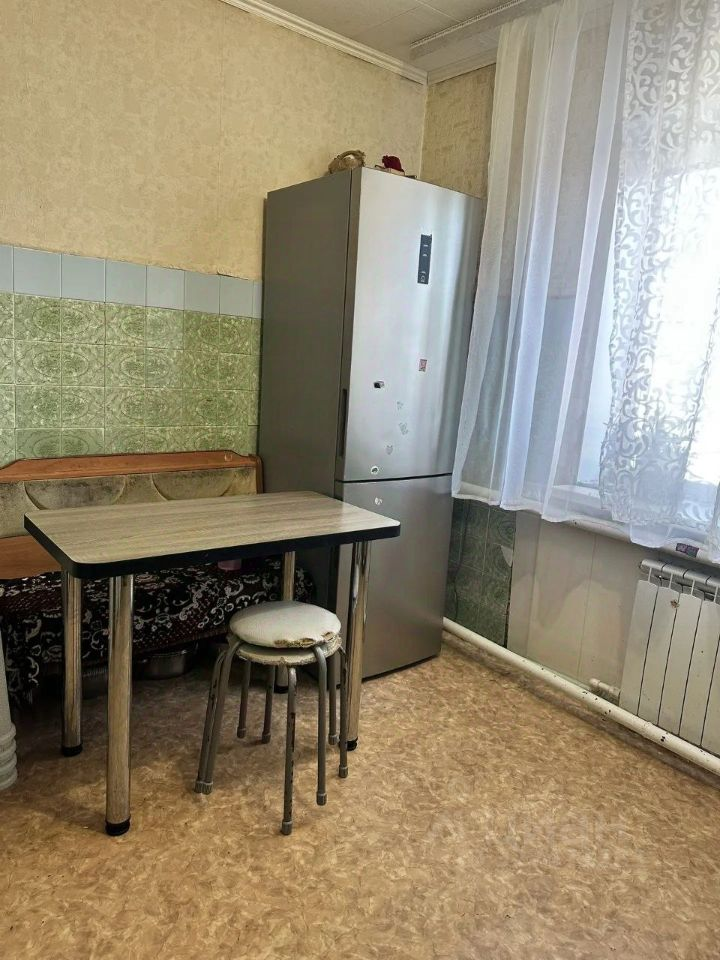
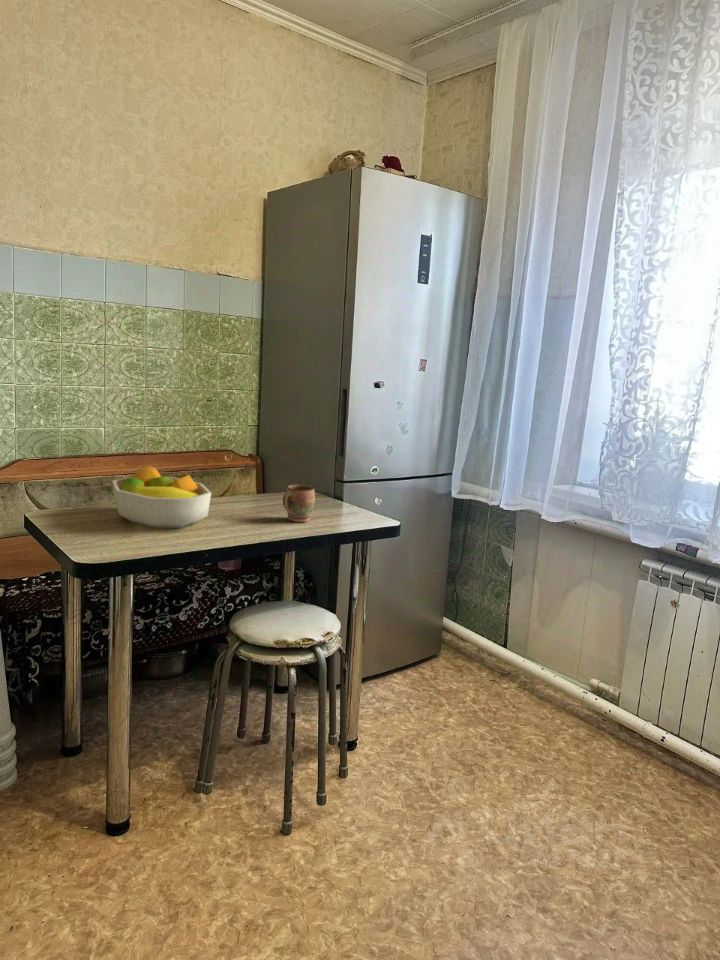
+ mug (297, 503)
+ fruit bowl (161, 495)
